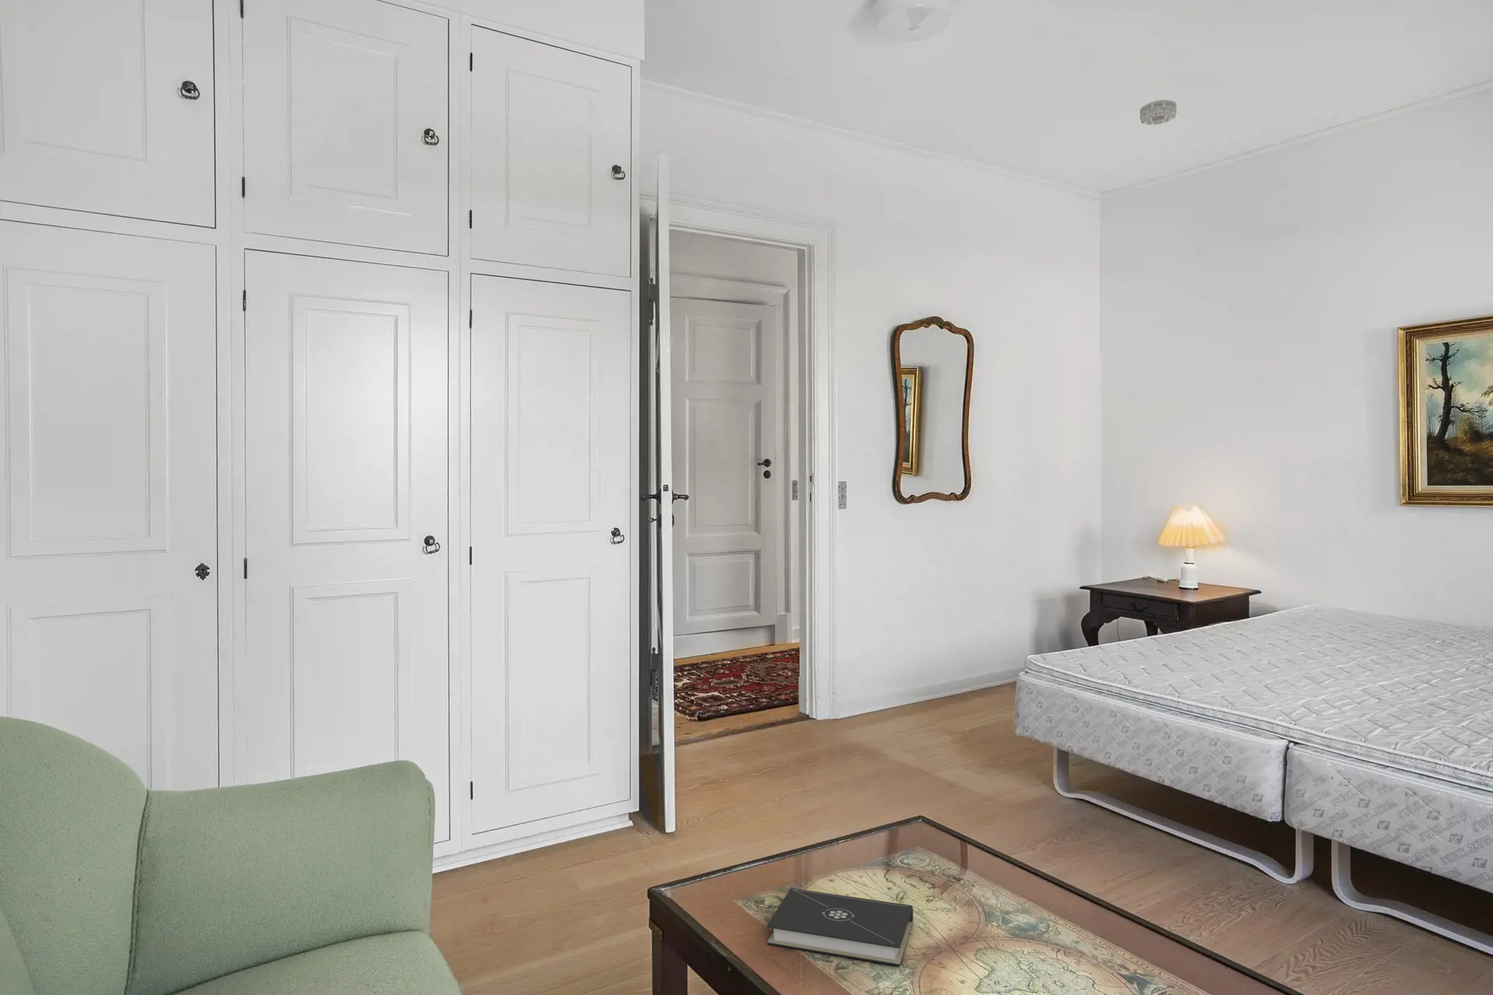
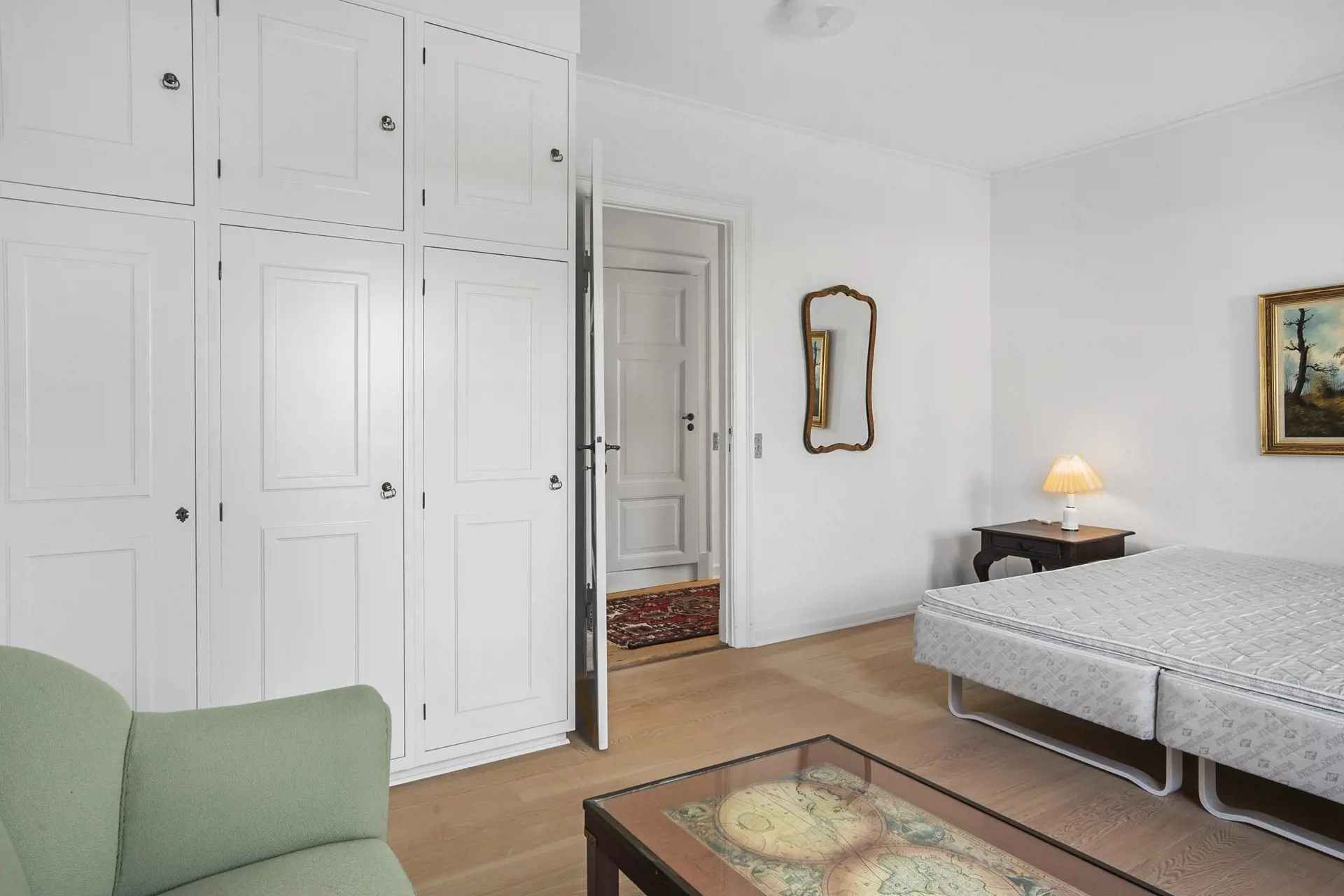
- book (841, 924)
- smoke detector (1158, 111)
